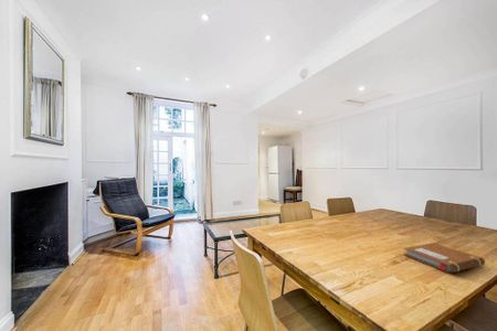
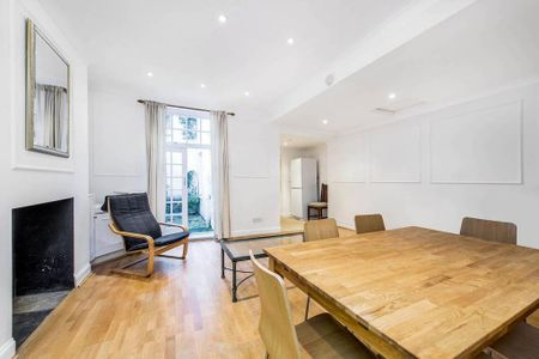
- notebook (441, 256)
